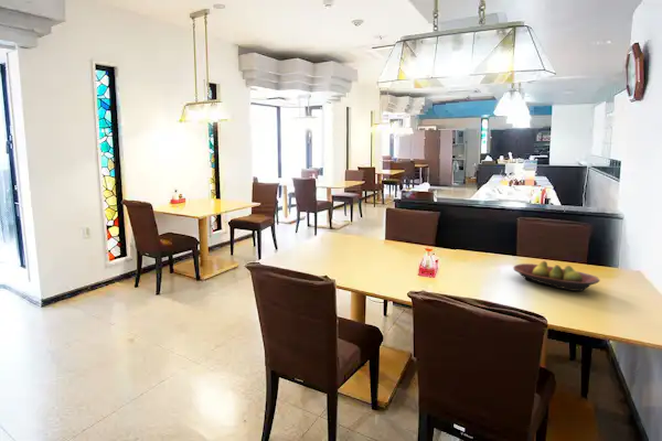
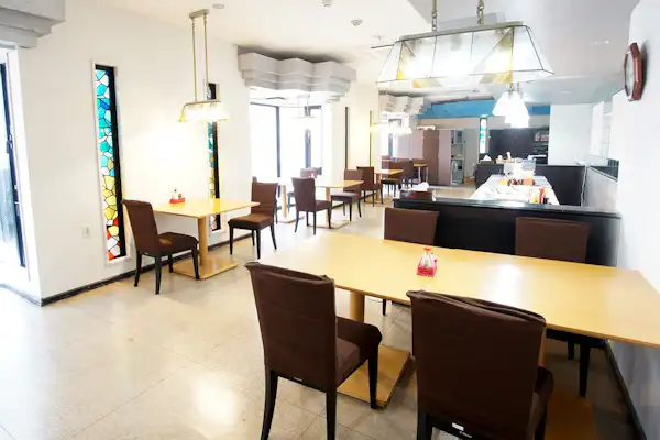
- fruit bowl (554, 273)
